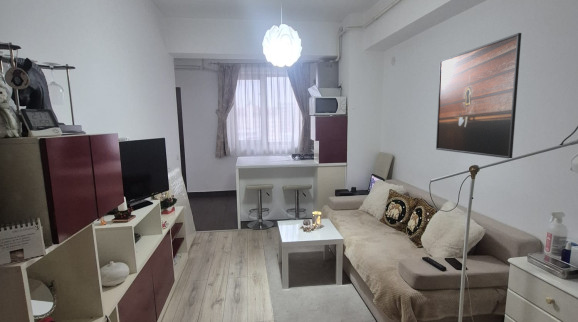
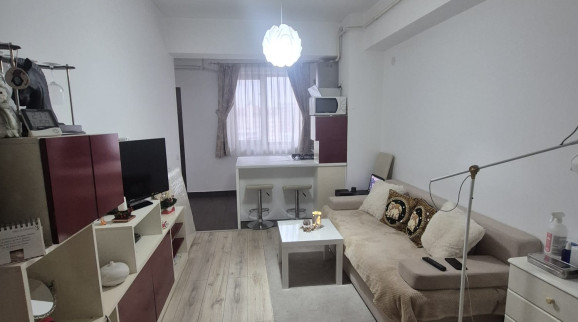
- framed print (470, 102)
